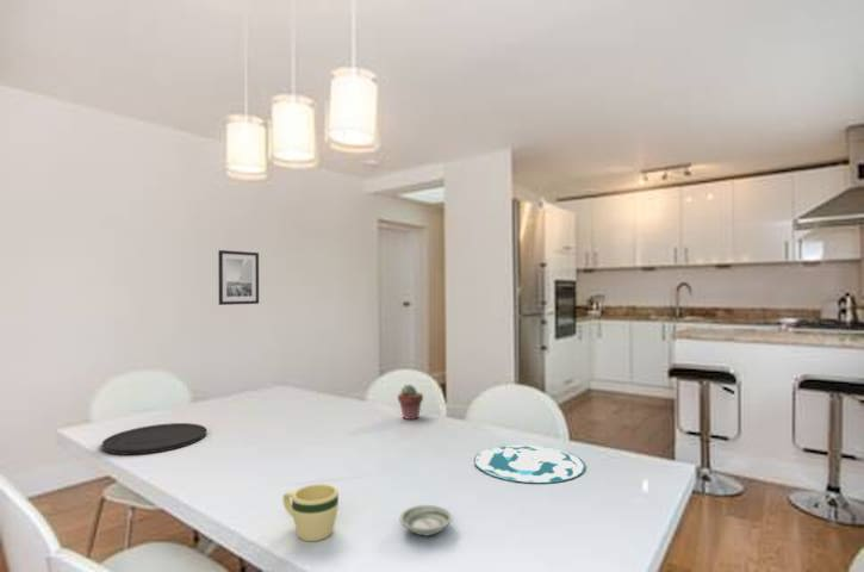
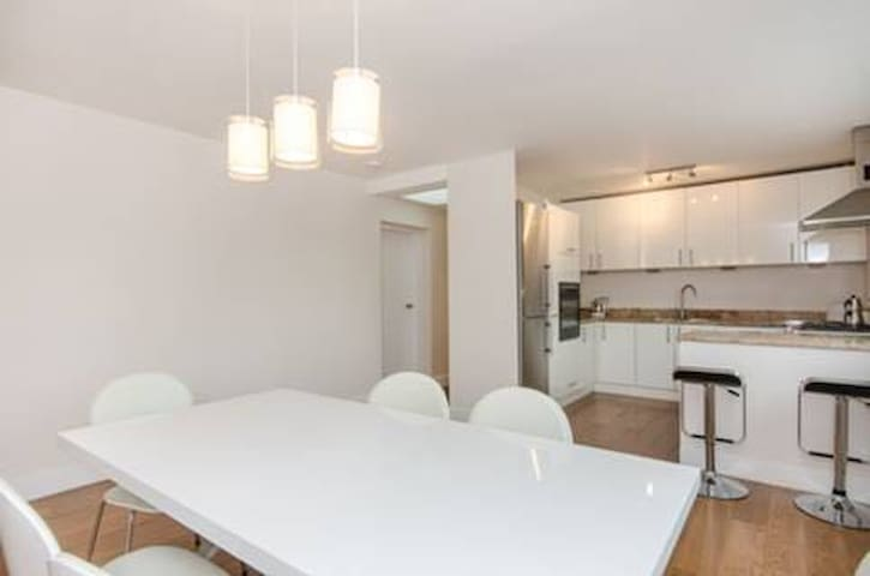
- plate (528, 456)
- wall art (238, 278)
- plate (156, 437)
- potted succulent (410, 400)
- mug (307, 510)
- saucer (425, 522)
